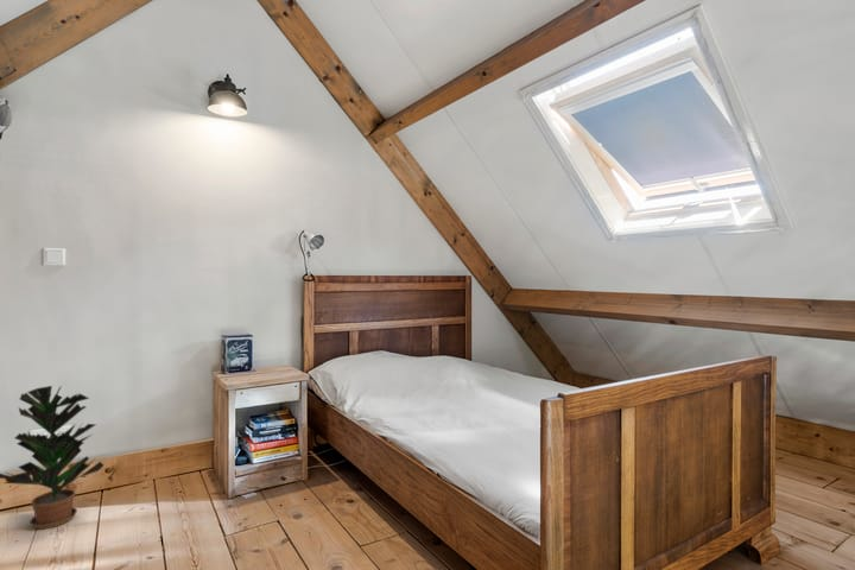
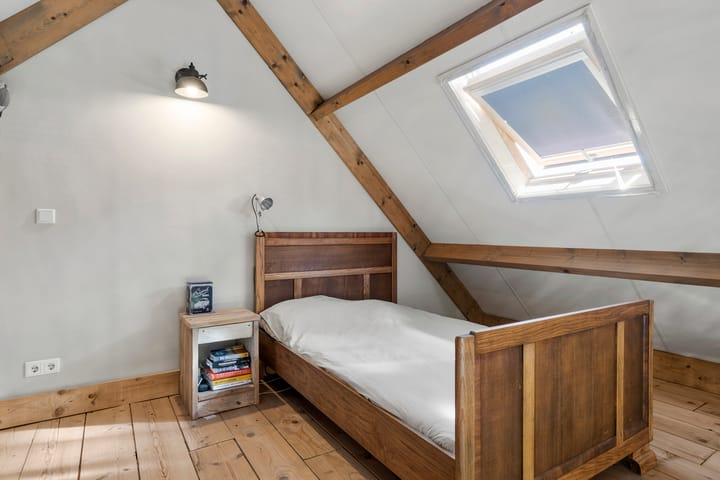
- potted plant (52, 452)
